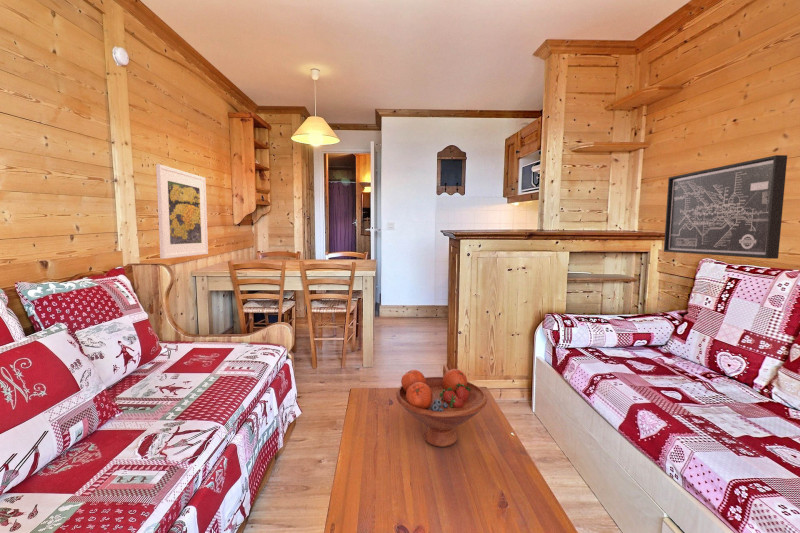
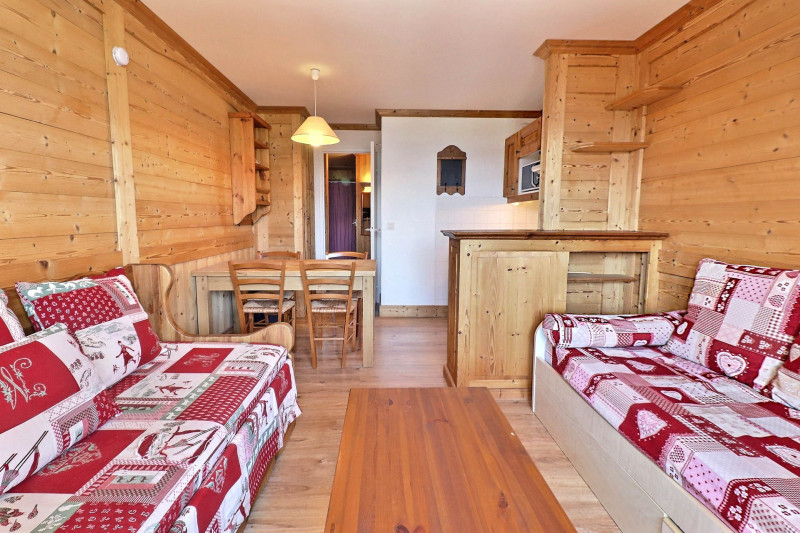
- wall art (714, 211)
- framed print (185, 214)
- fruit bowl (441, 407)
